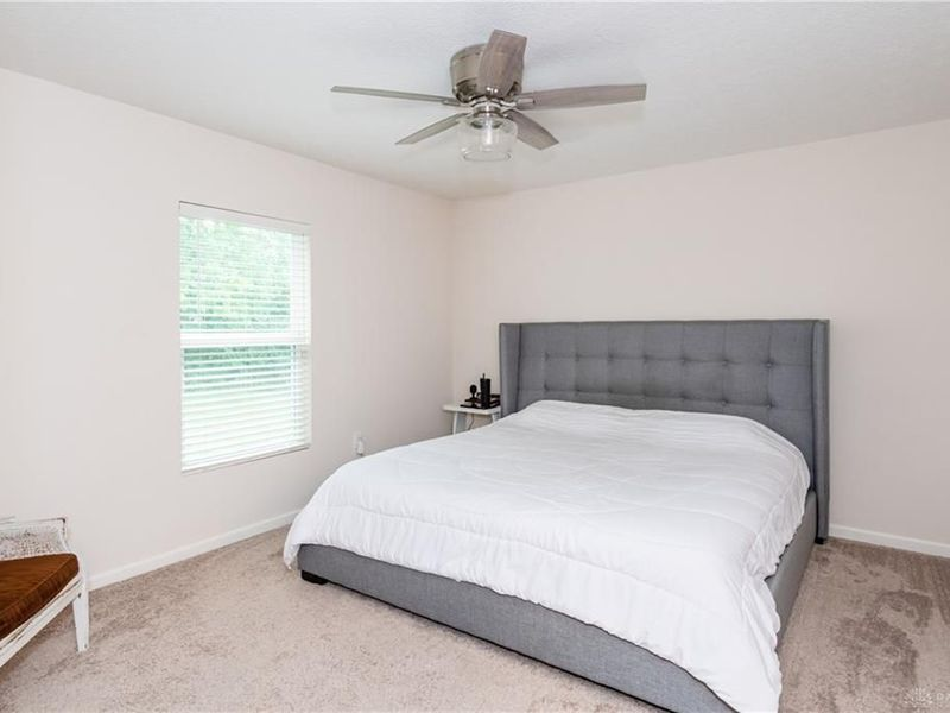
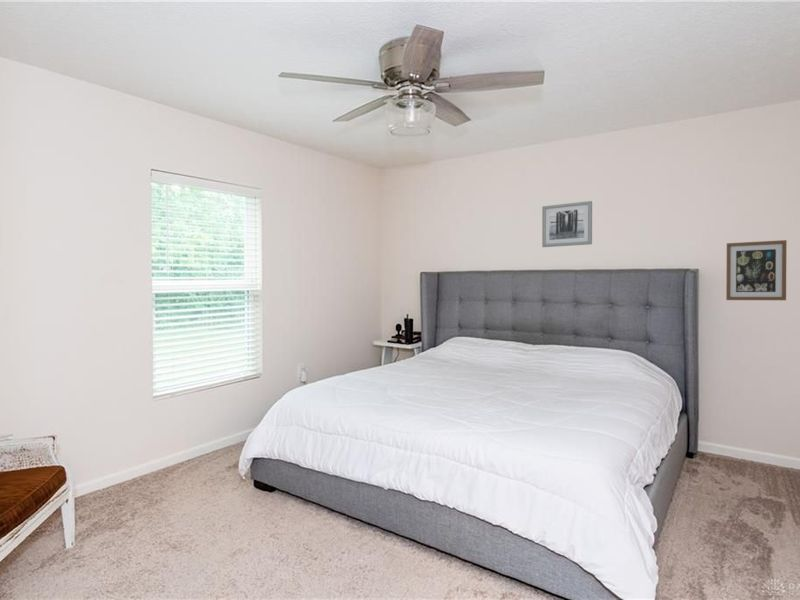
+ wall art (755, 271)
+ wall art (566, 224)
